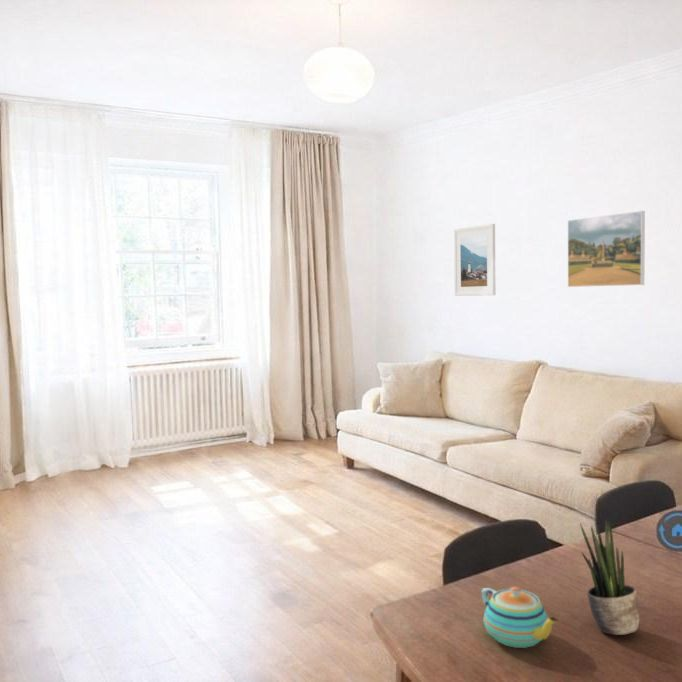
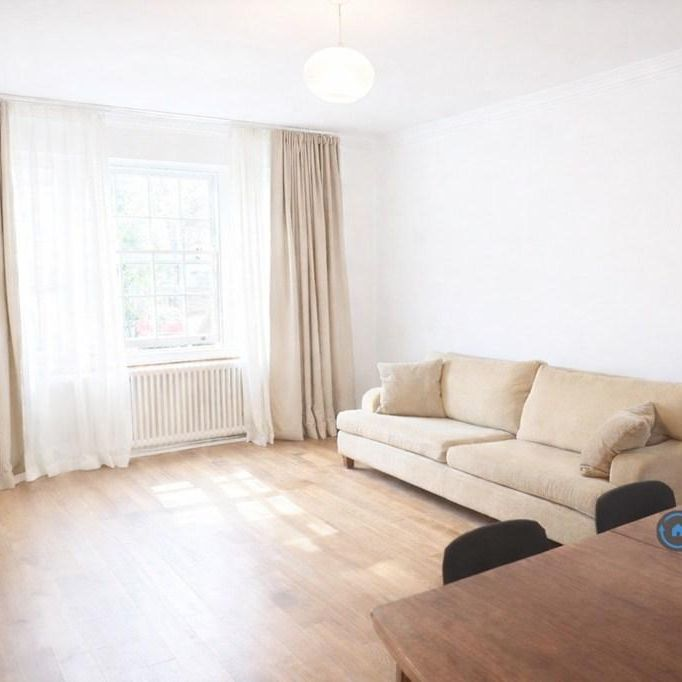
- teapot (518, 614)
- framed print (474, 261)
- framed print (604, 251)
- potted plant (607, 571)
